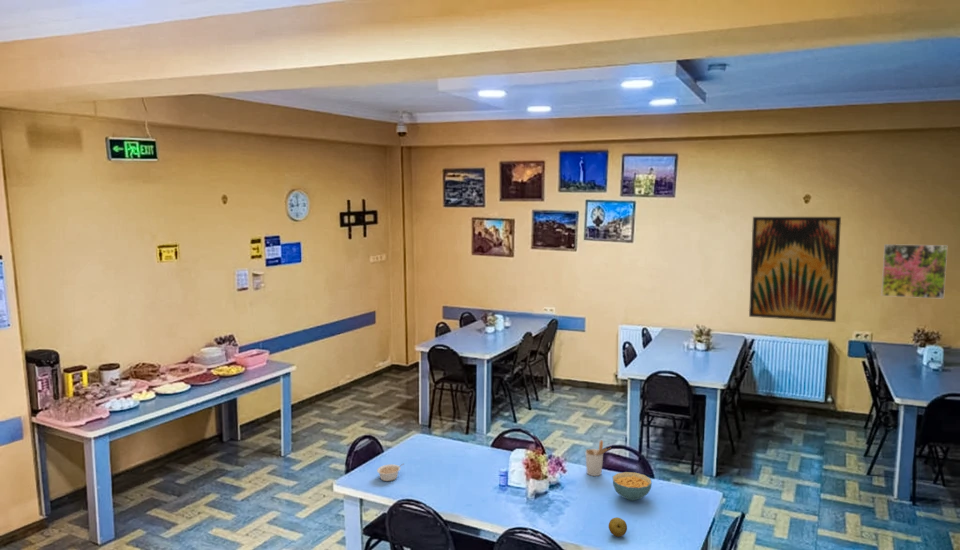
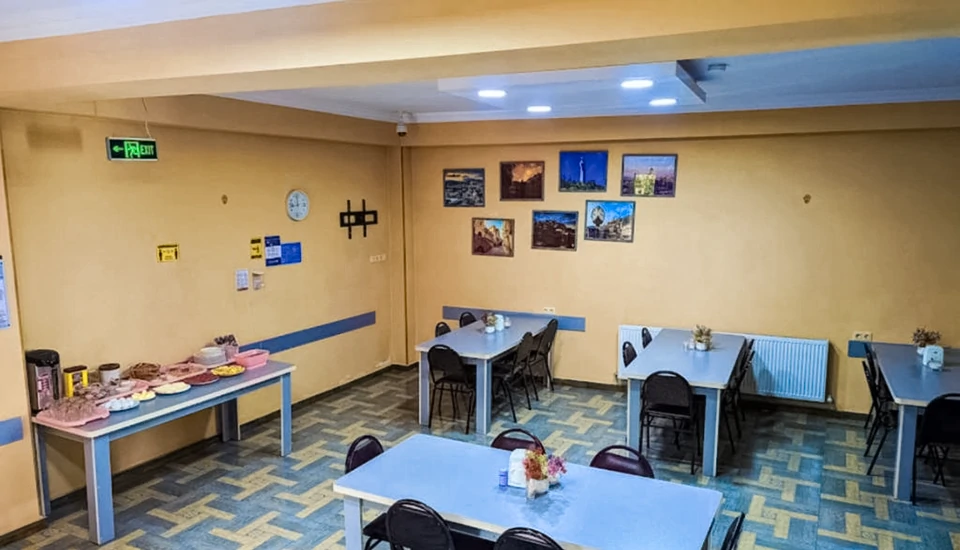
- legume (389, 472)
- utensil holder (597, 458)
- wall art (793, 268)
- cereal bowl (631, 488)
- fruit (617, 527)
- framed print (913, 271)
